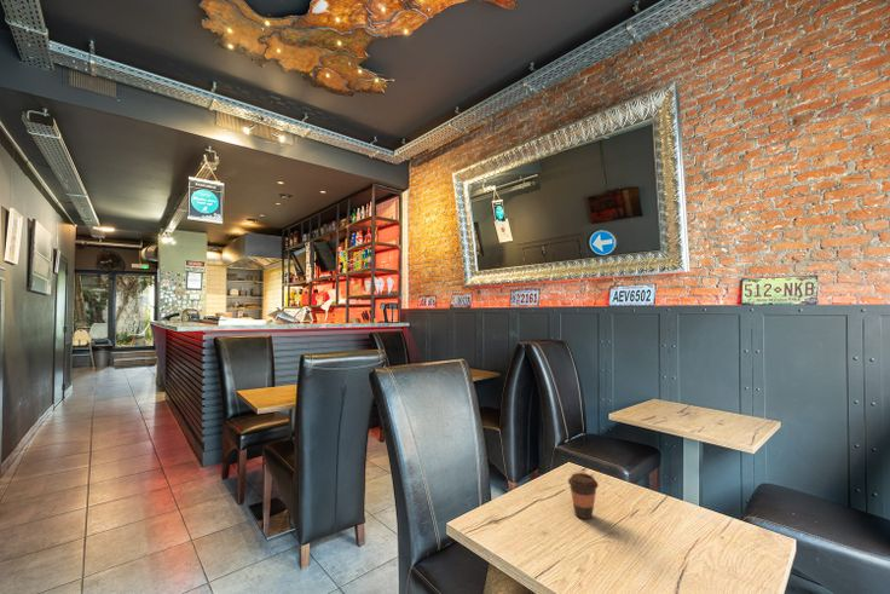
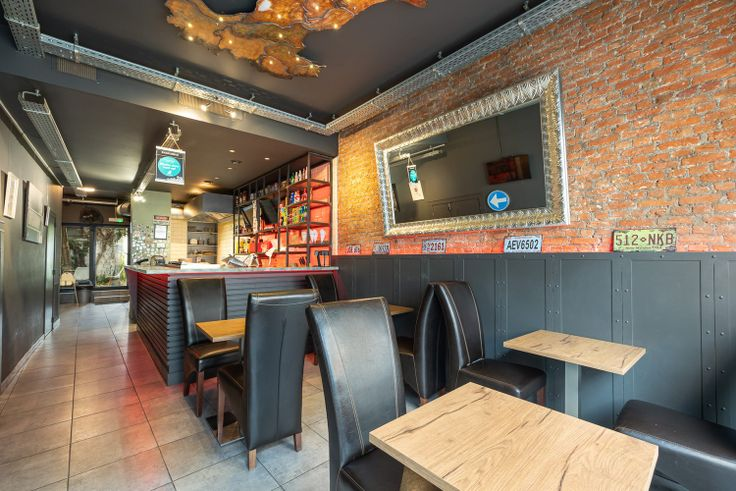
- coffee cup (583, 496)
